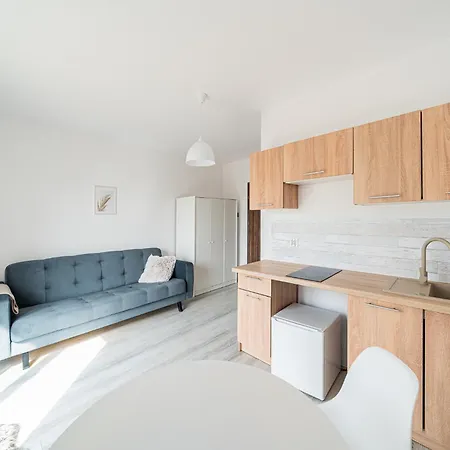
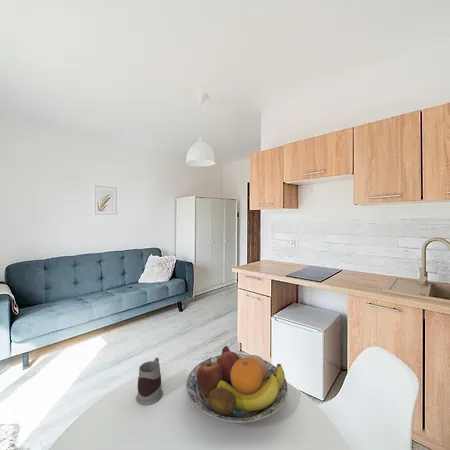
+ fruit bowl (236, 376)
+ mug (151, 378)
